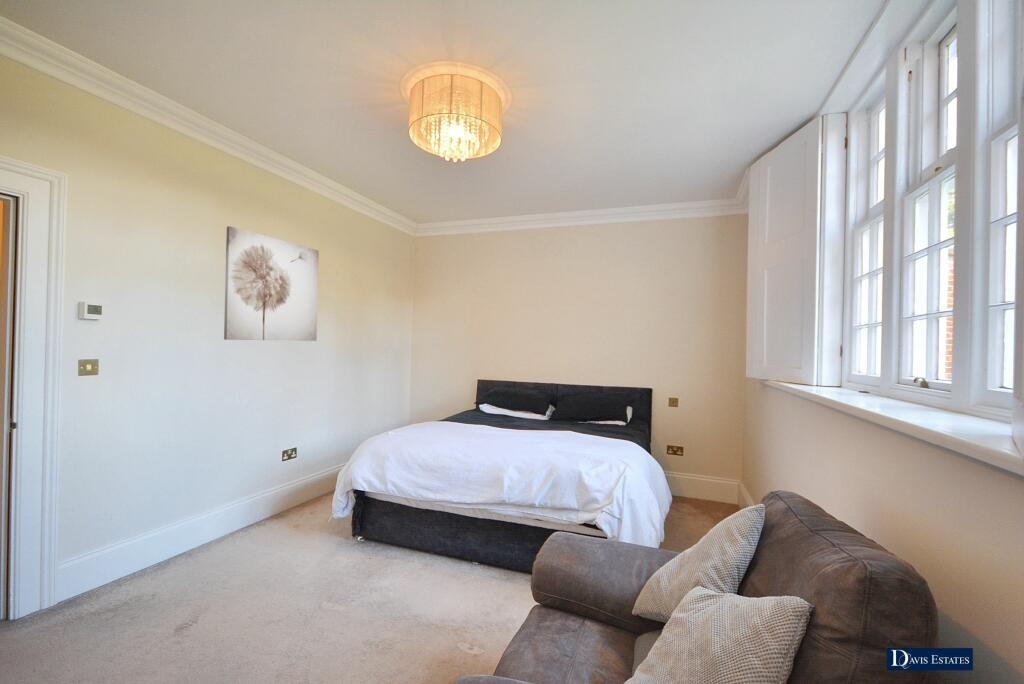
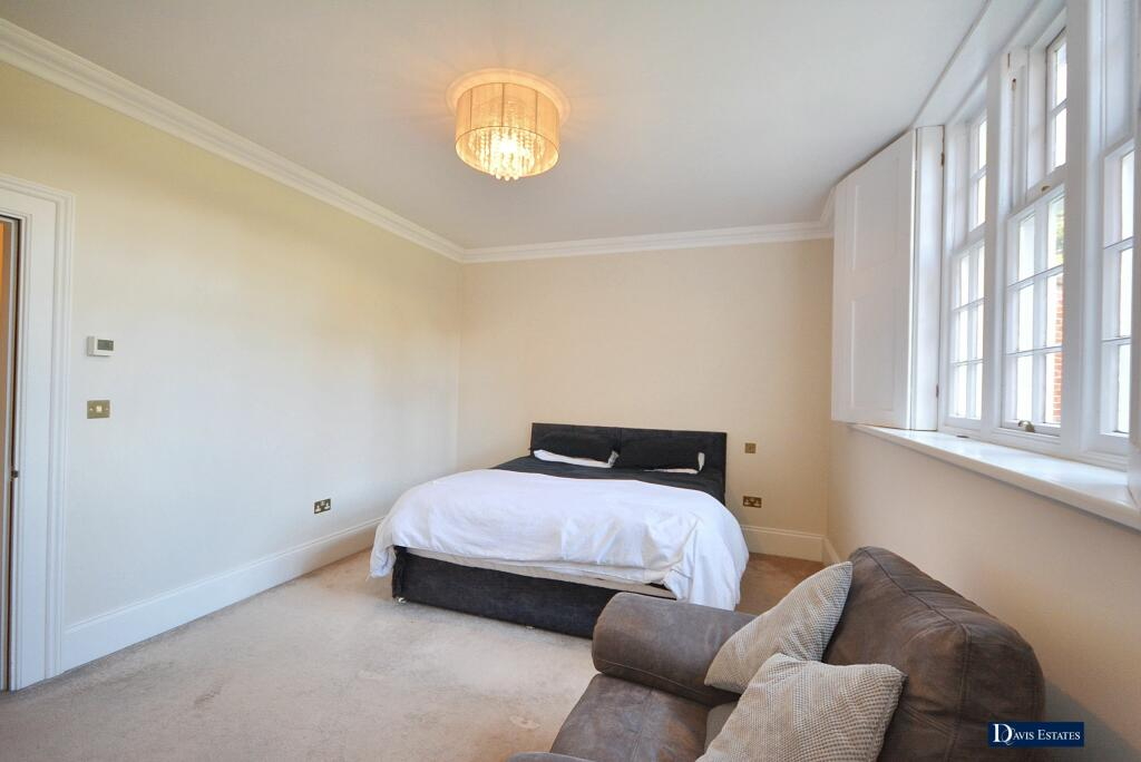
- wall art (276, 290)
